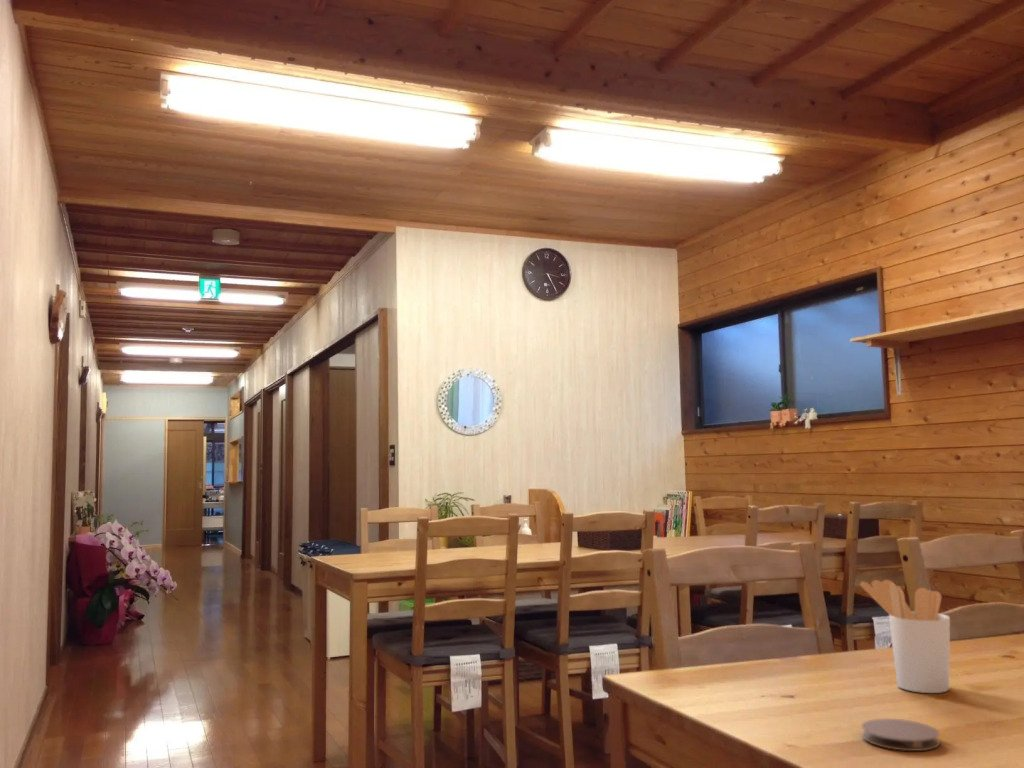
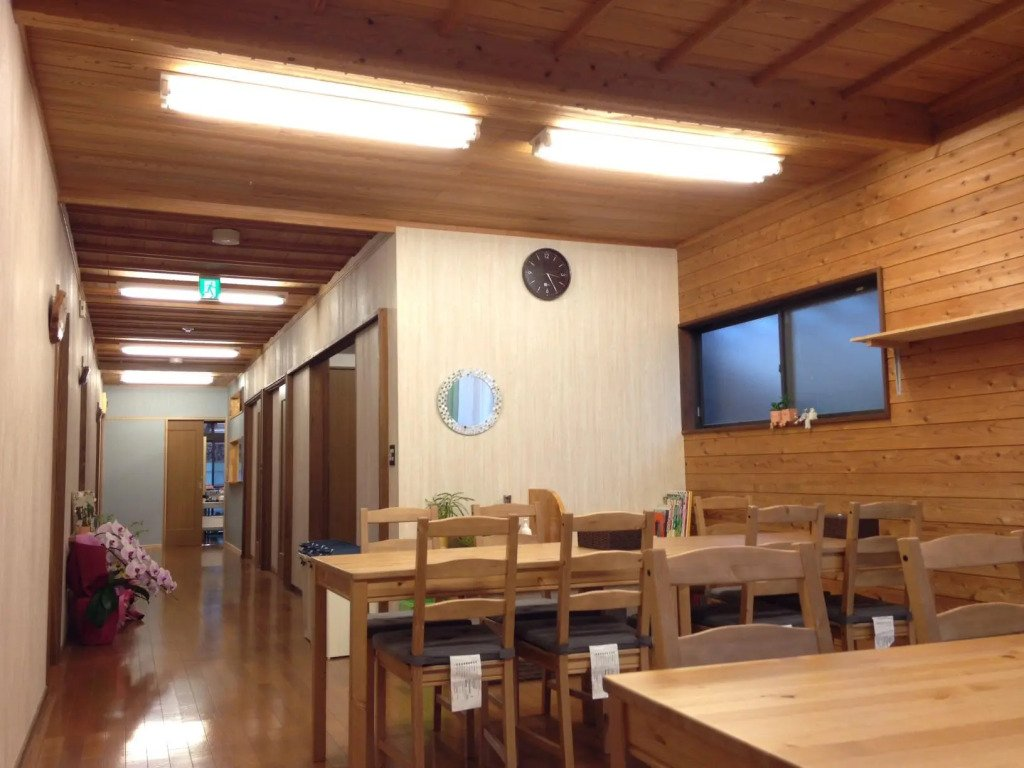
- utensil holder (906, 631)
- coaster (900, 734)
